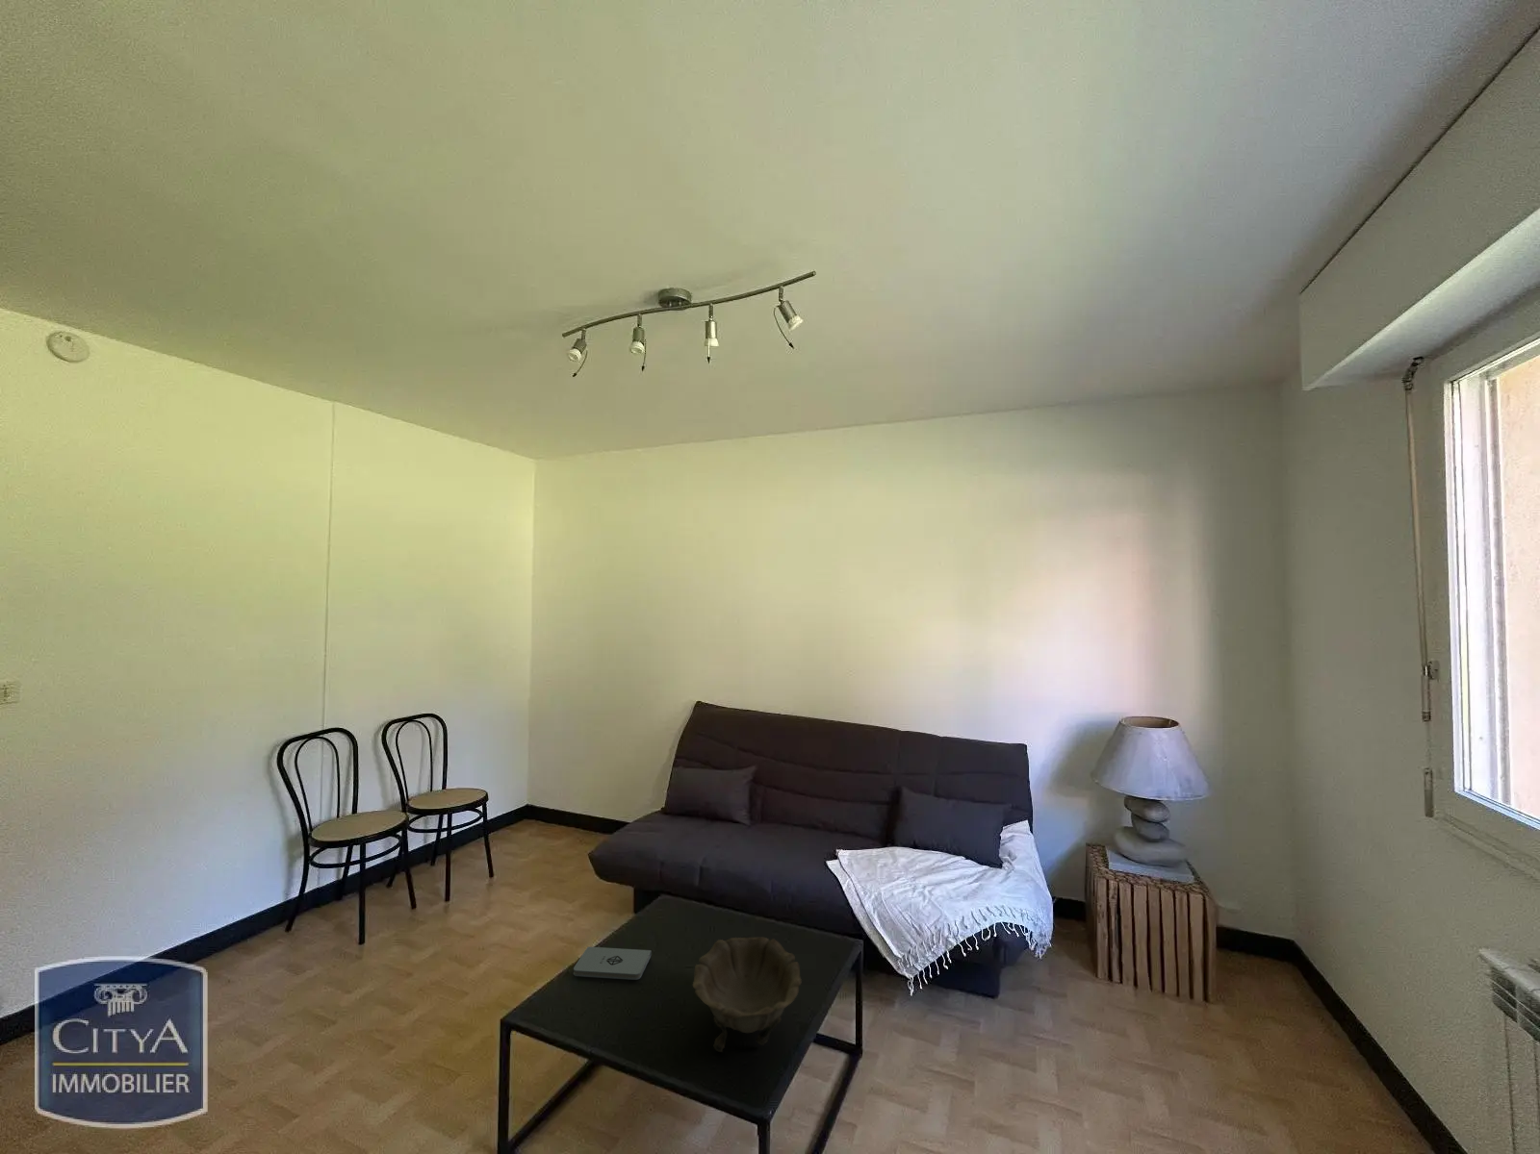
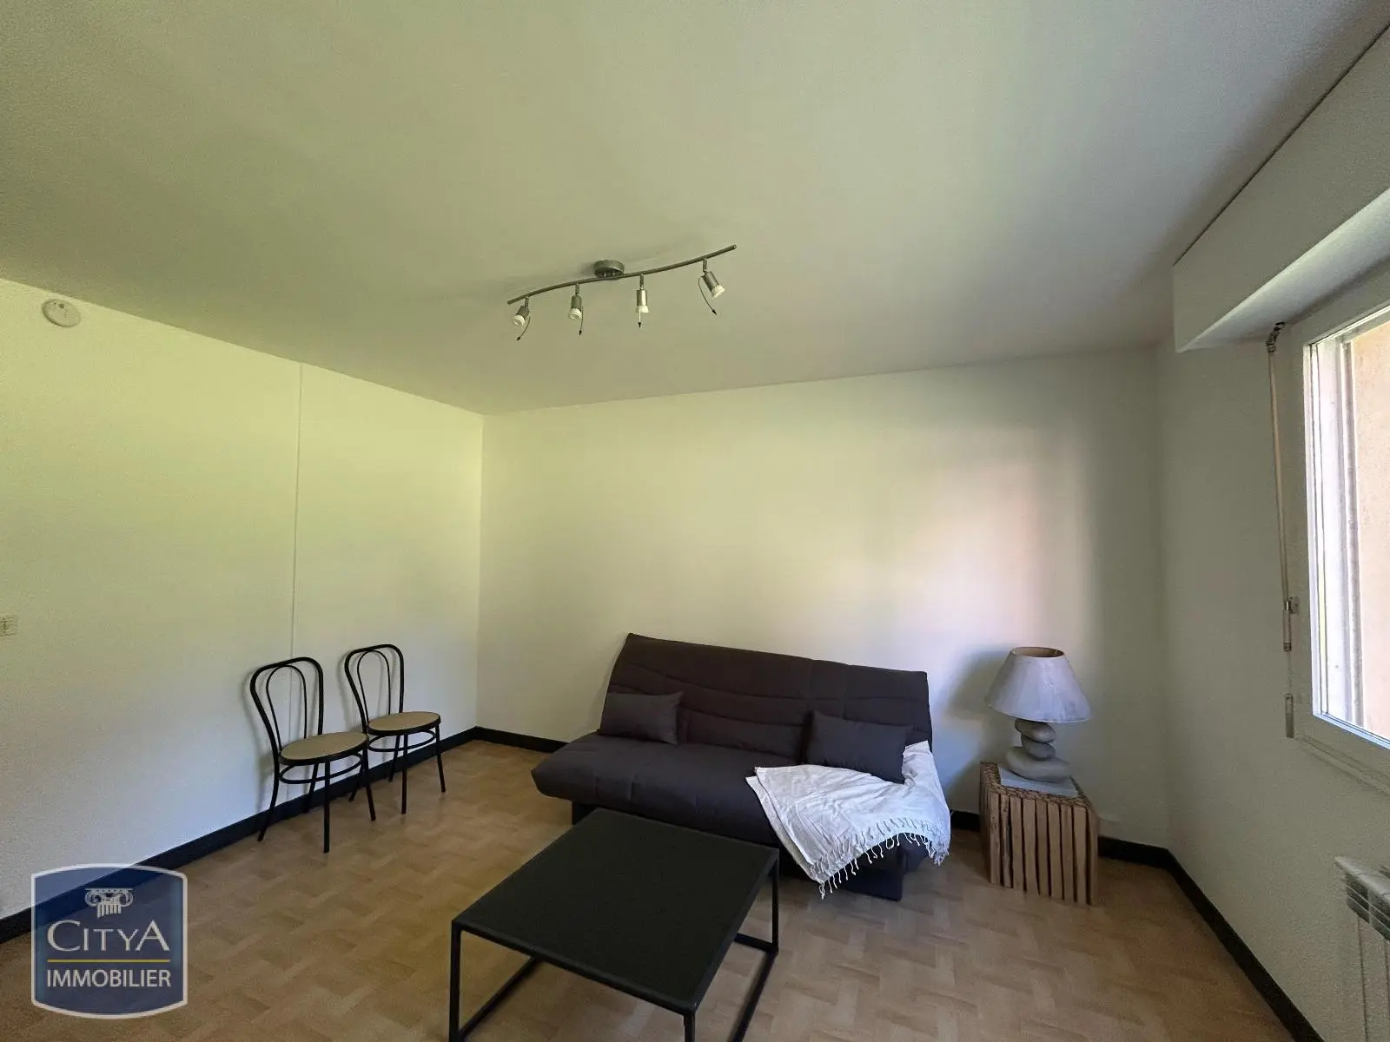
- decorative bowl (746, 994)
- notepad (612, 962)
